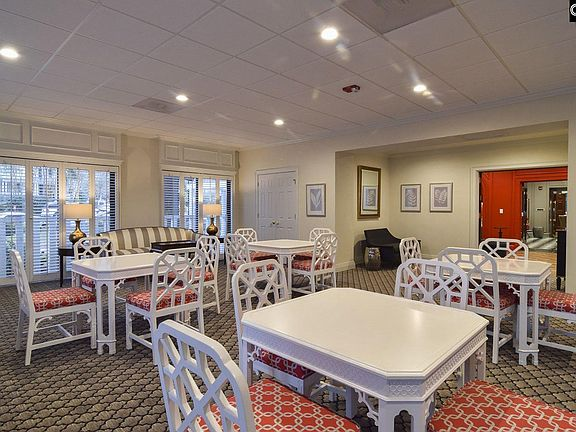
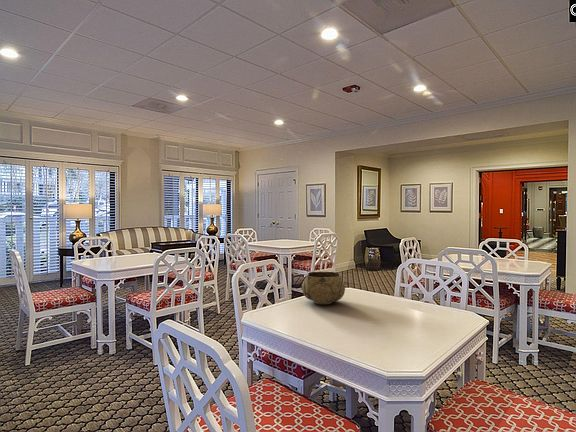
+ decorative bowl (323, 288)
